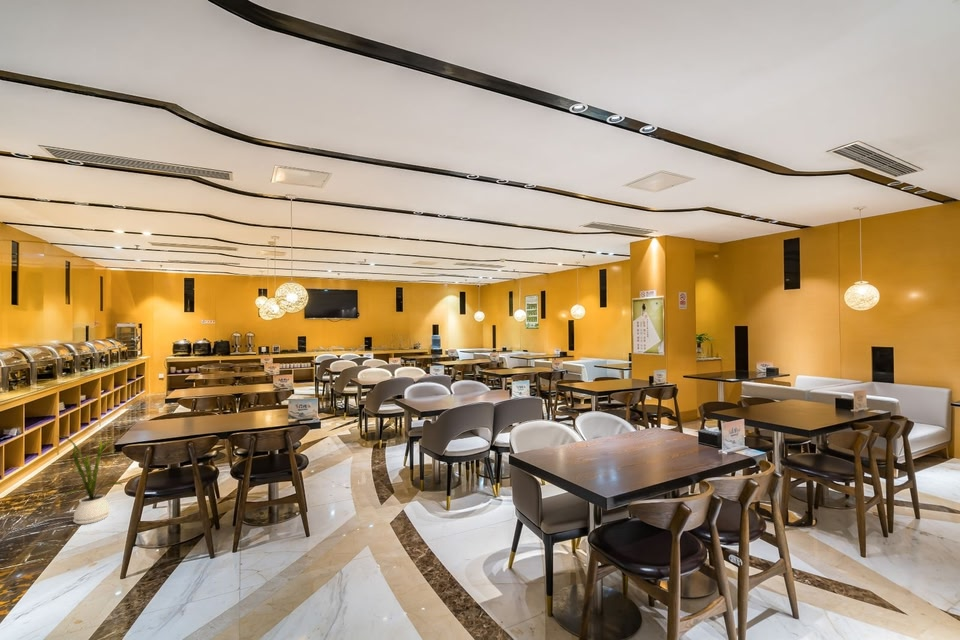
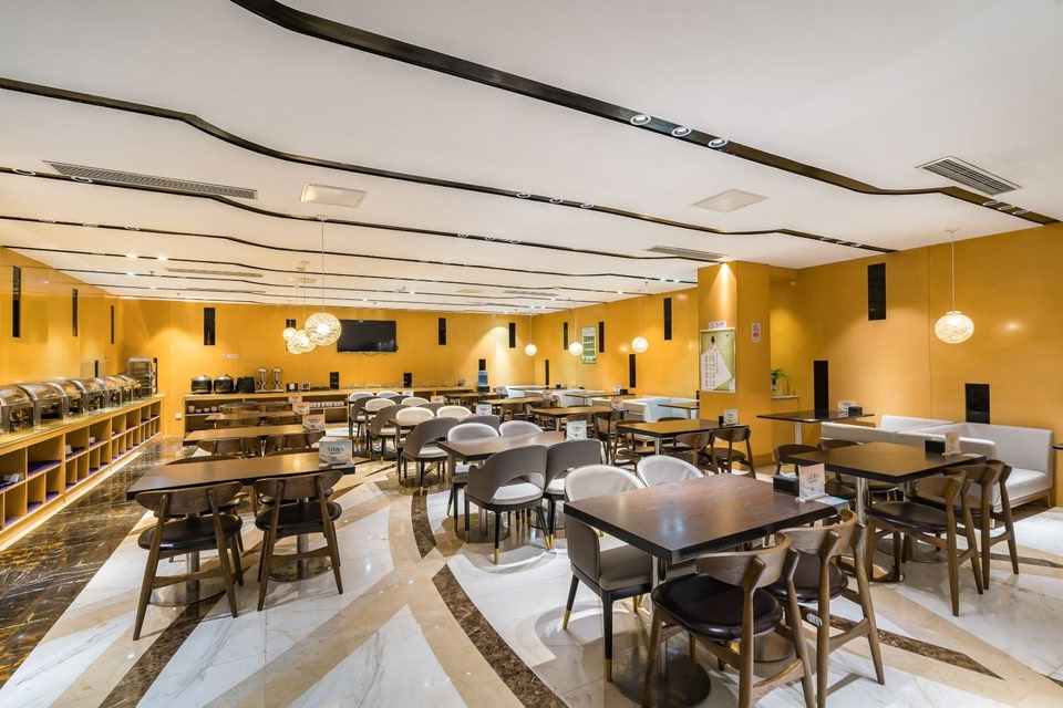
- house plant (88, 476)
